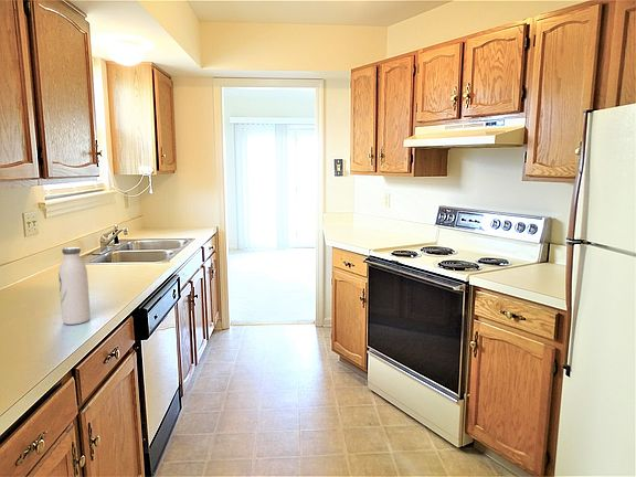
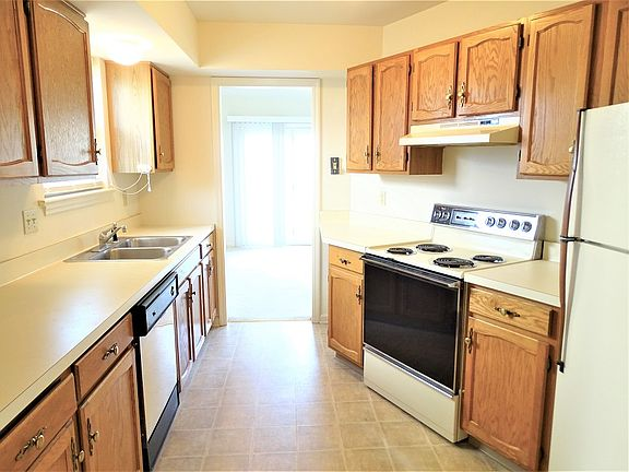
- water bottle (74, 284)
